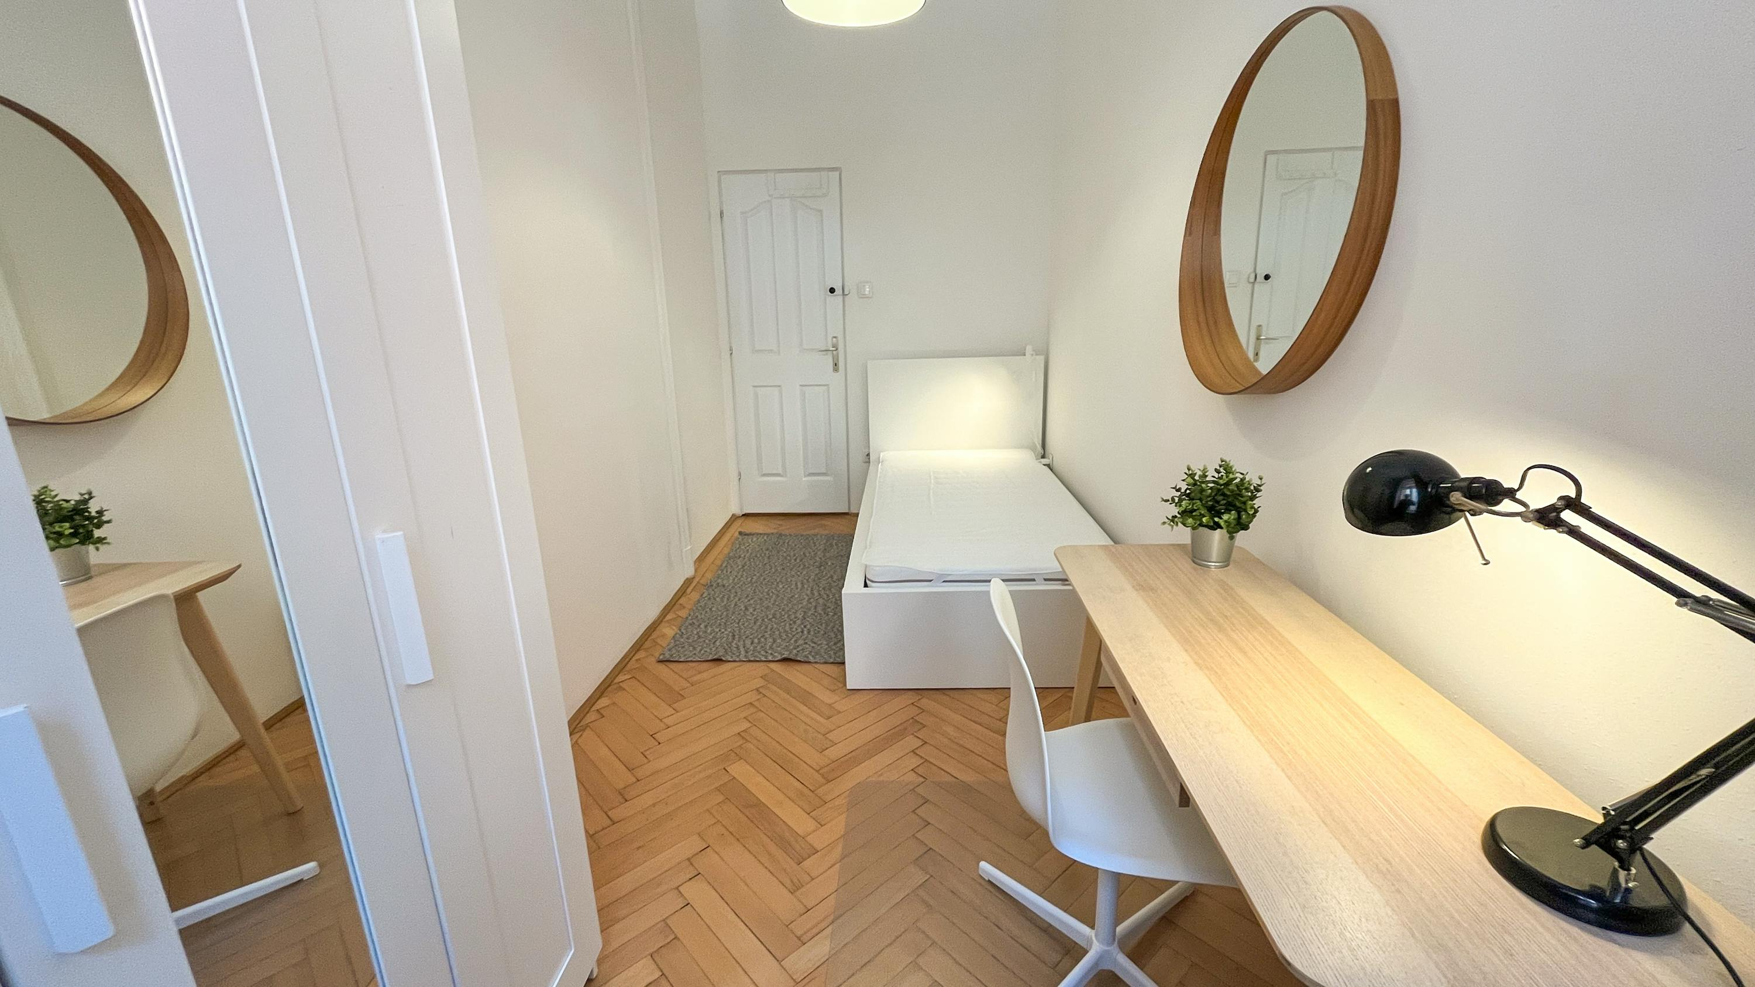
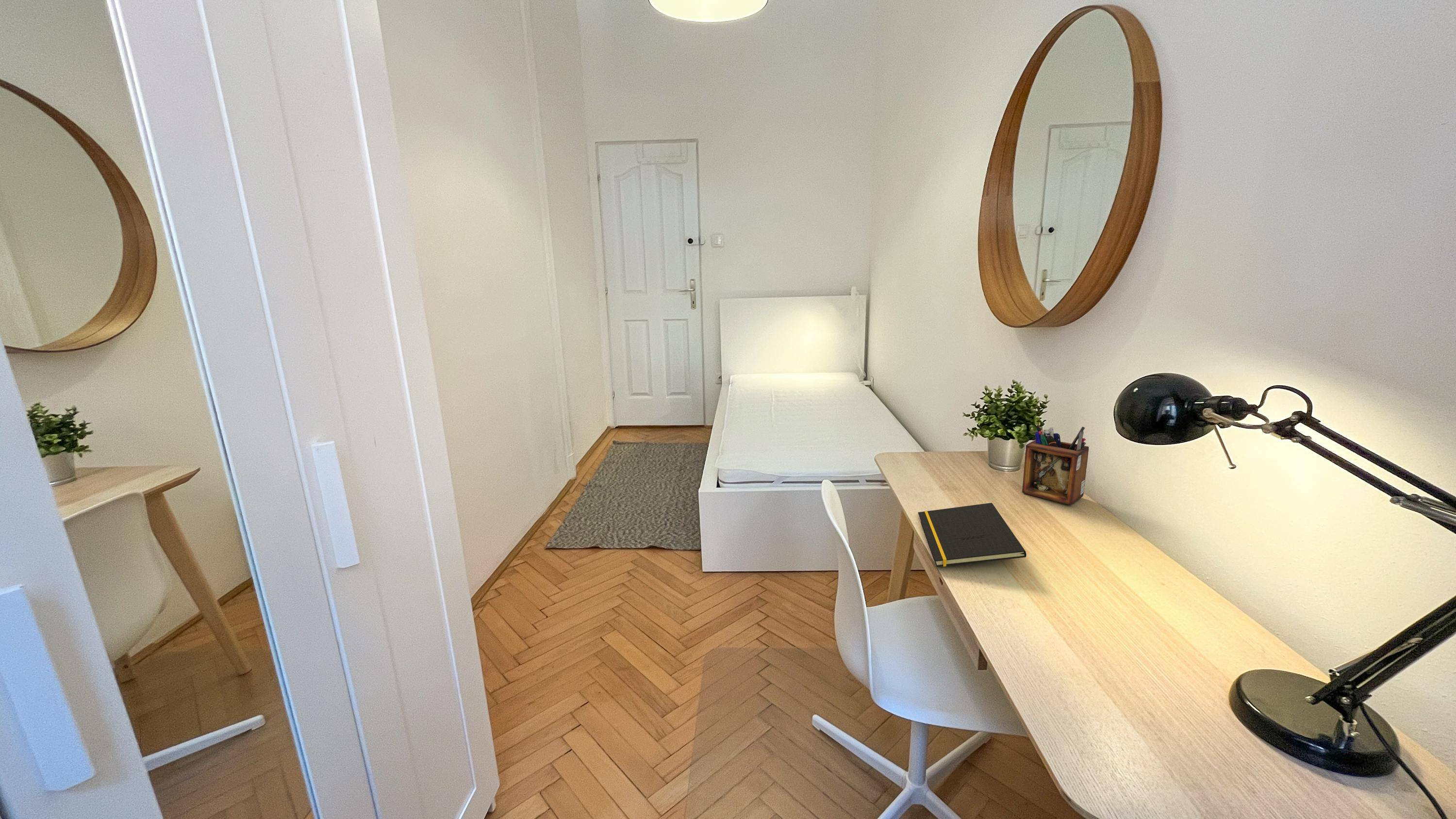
+ desk organizer (1056, 460)
+ notepad (966, 532)
